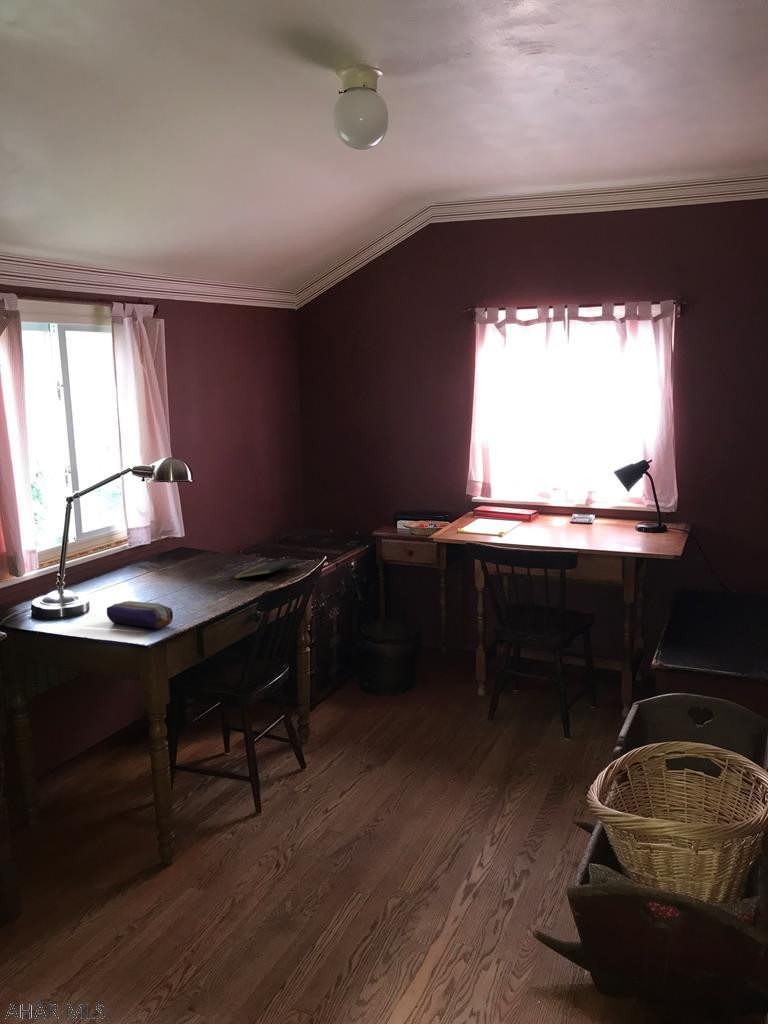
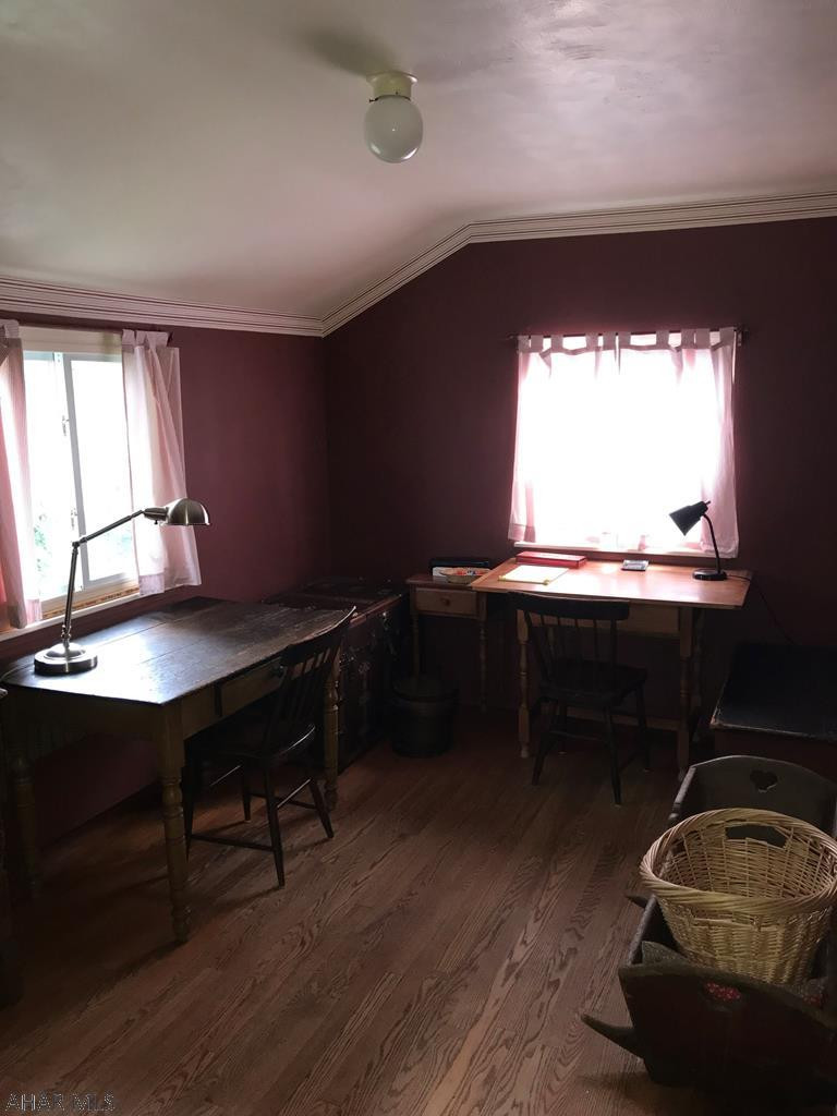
- notepad (266, 568)
- pencil case (139, 614)
